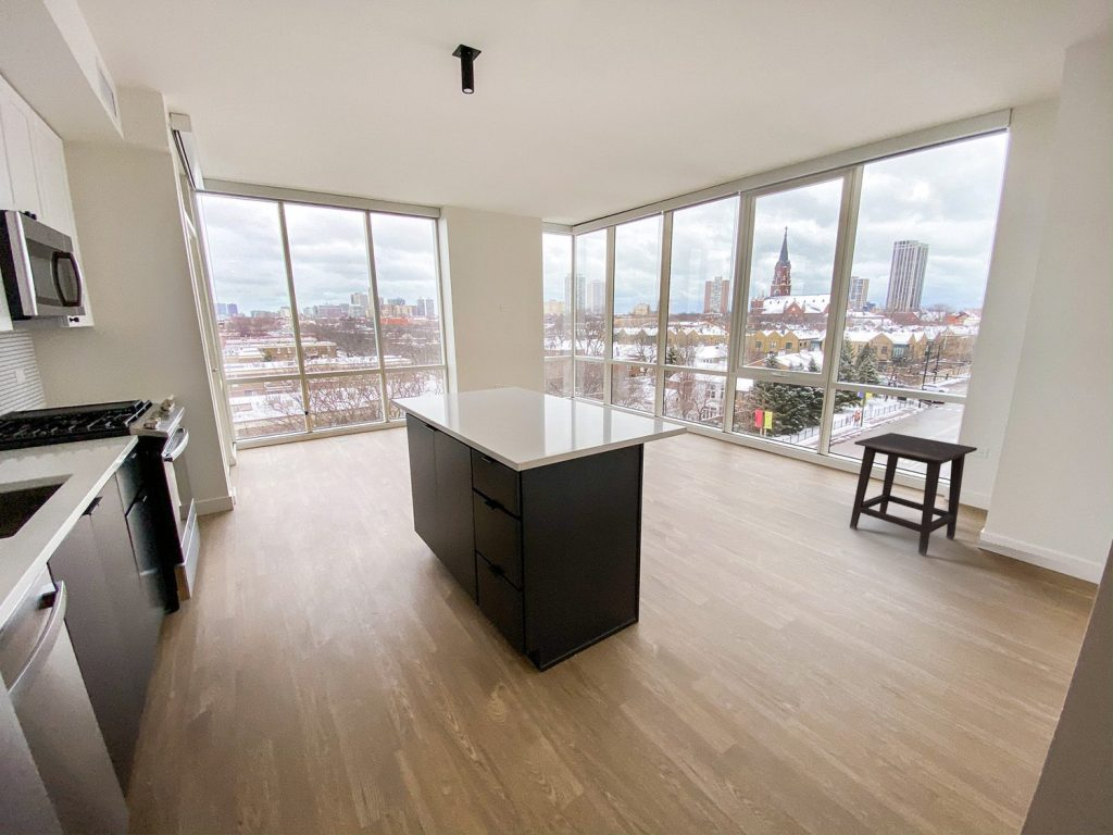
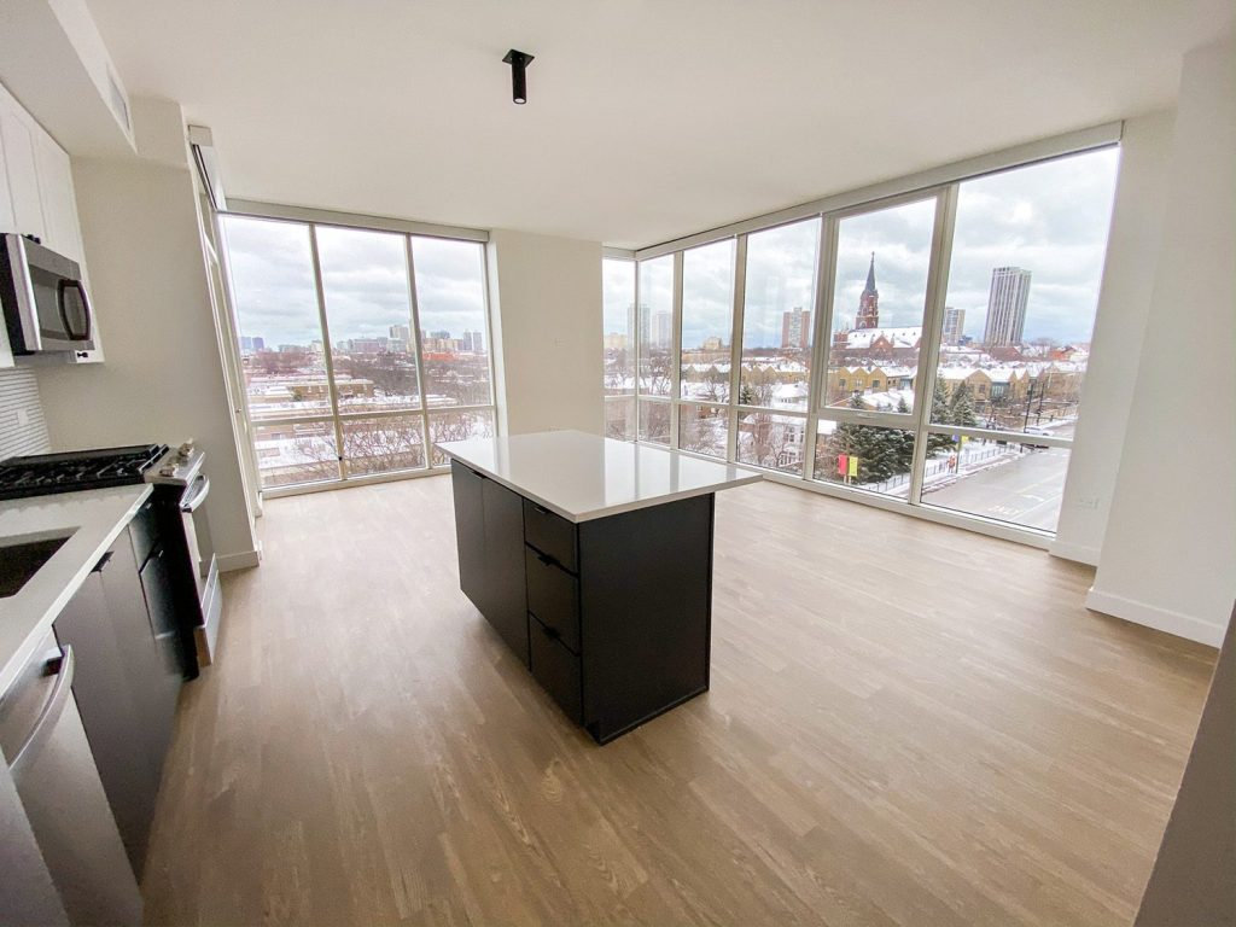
- side table (905, 499)
